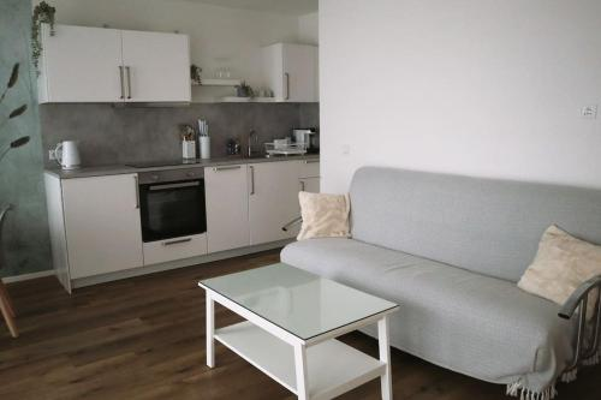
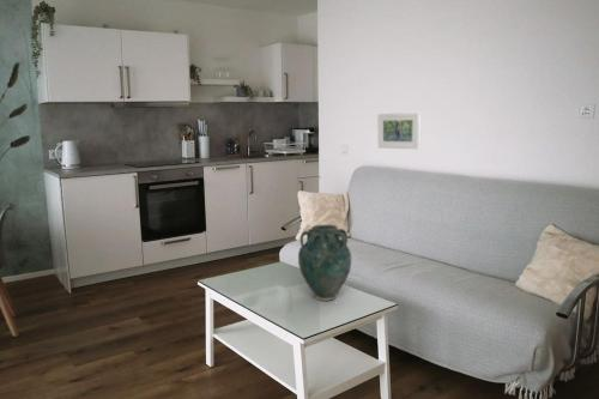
+ vase (323, 261)
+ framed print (398, 131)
